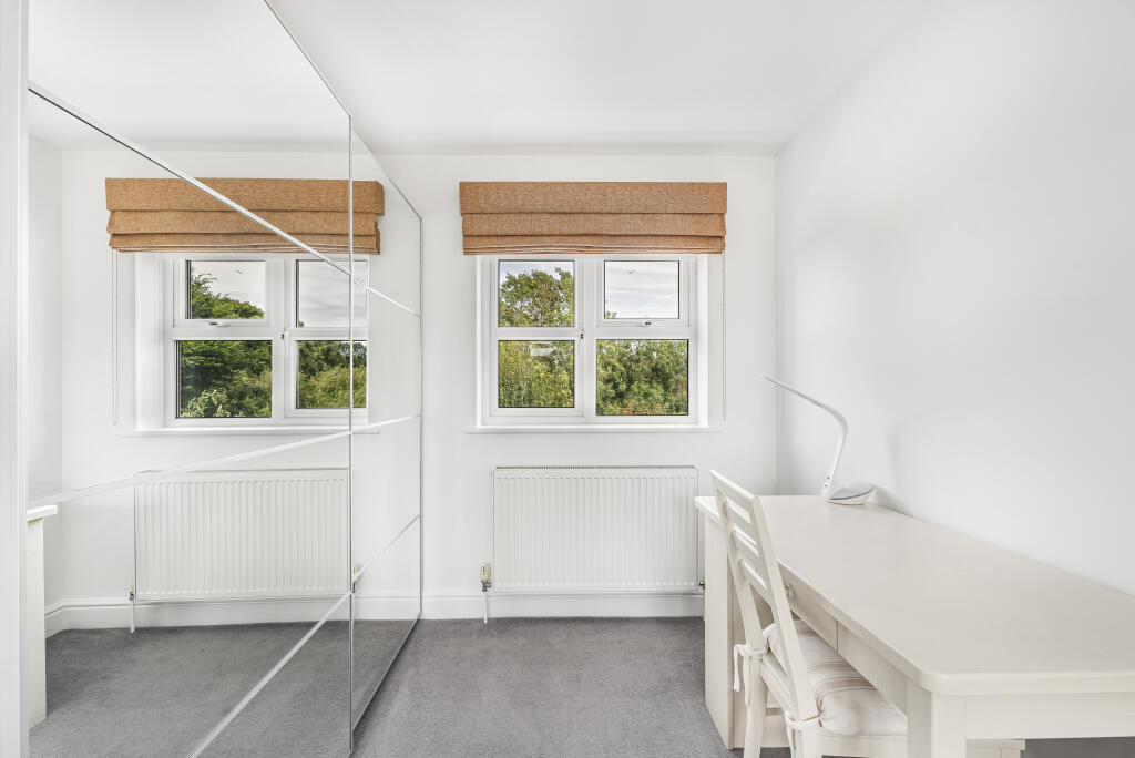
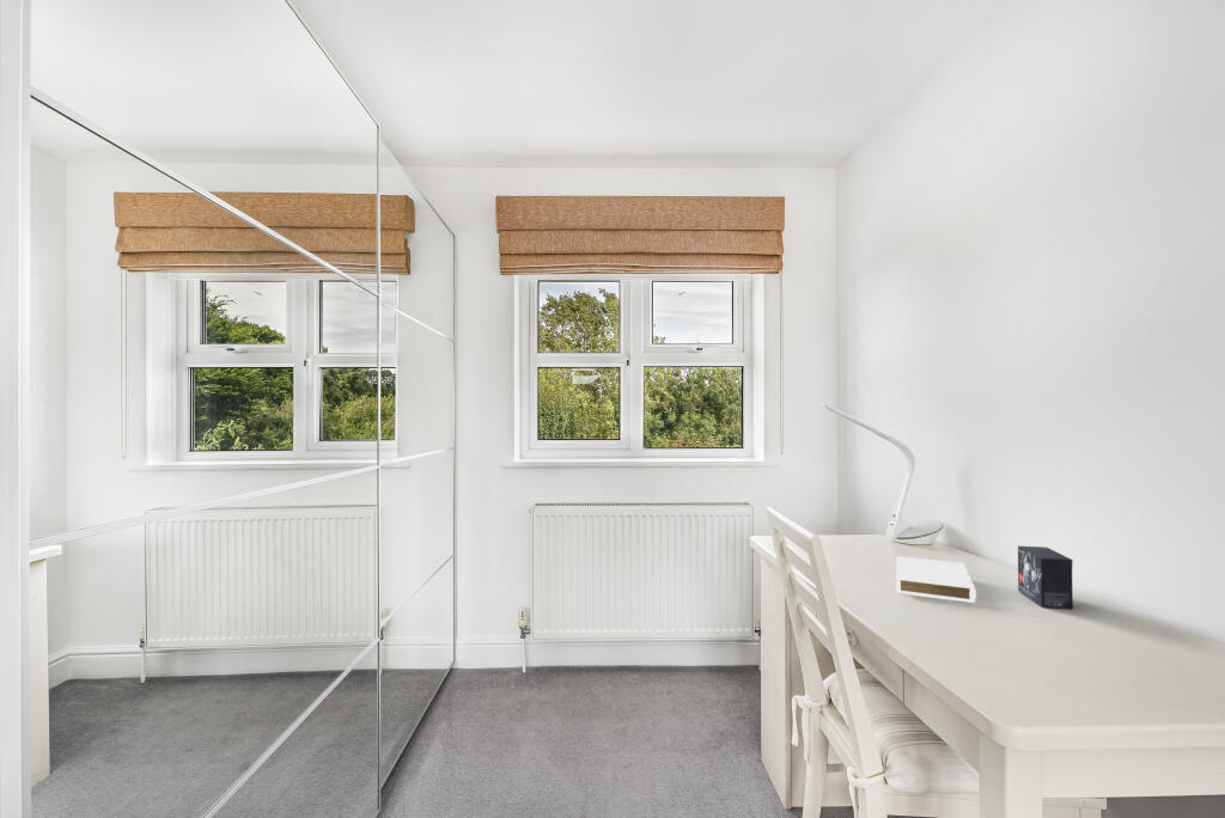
+ small box (1043, 575)
+ book (932, 576)
